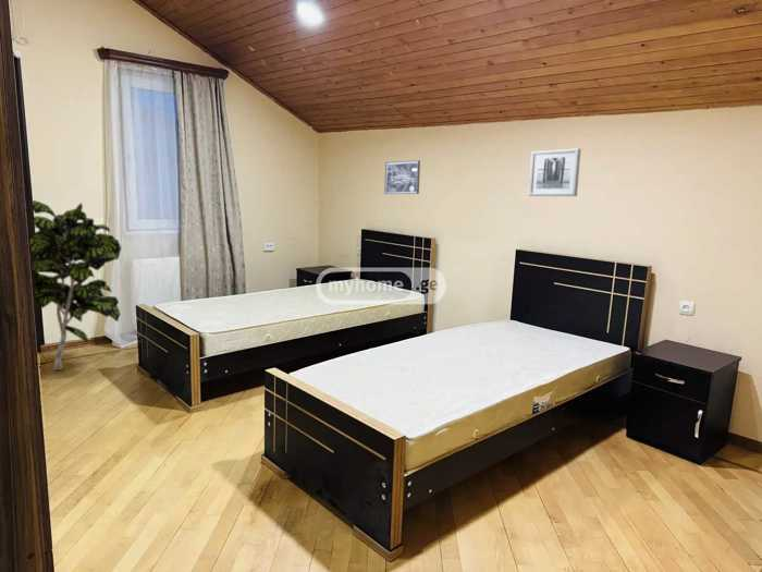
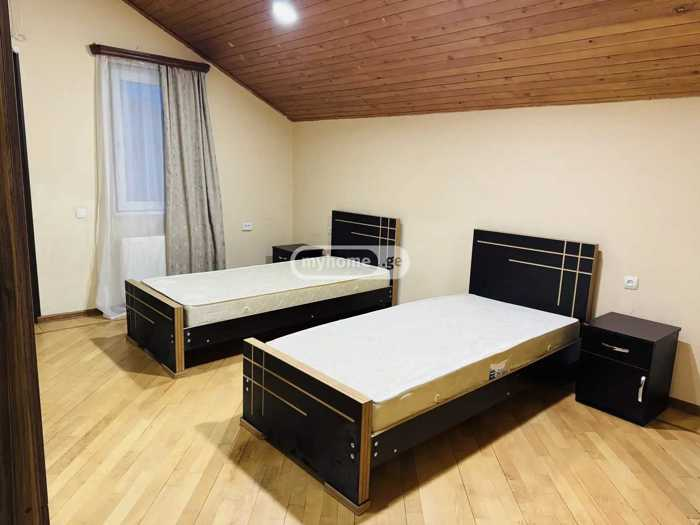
- indoor plant (62, 284)
- wall art (402, 178)
- wall art (553, 173)
